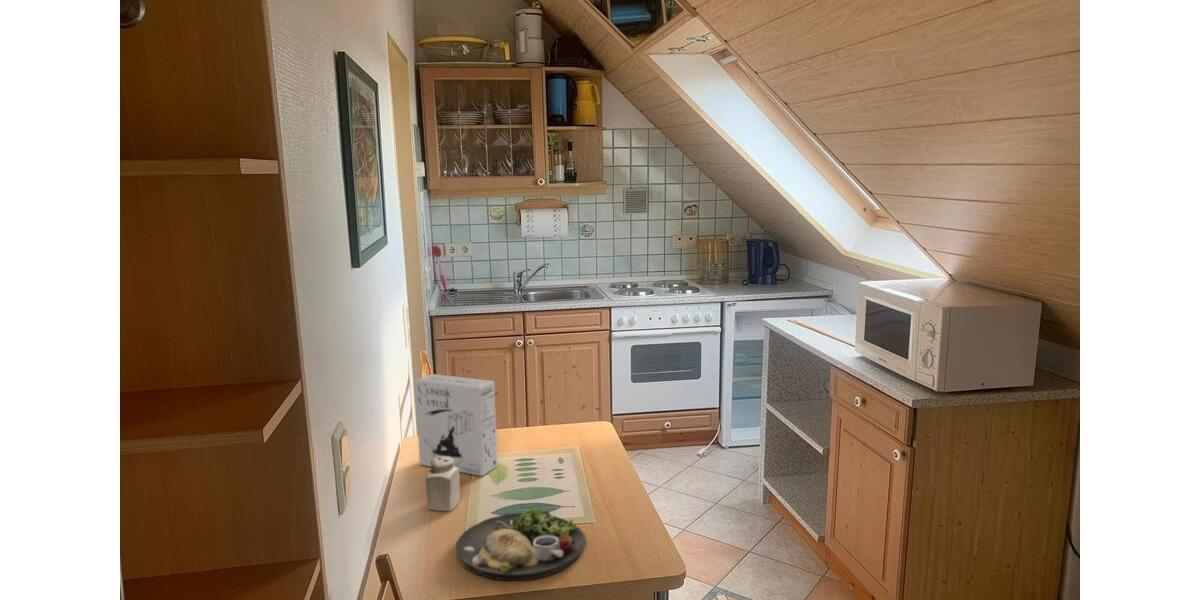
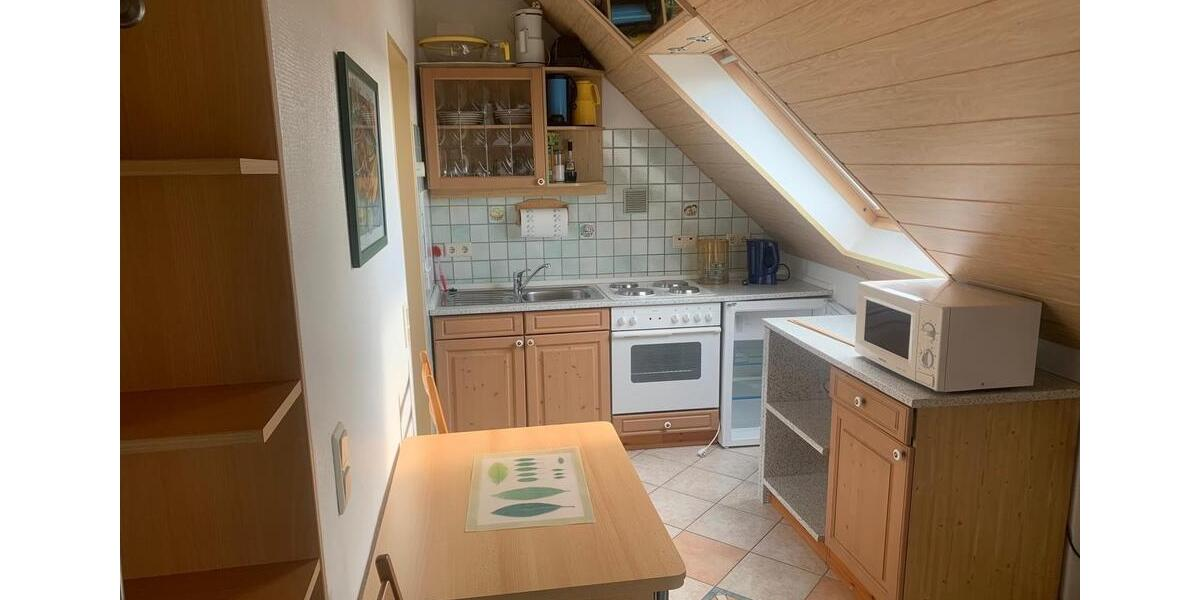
- cereal box (456, 423)
- dinner plate (521, 534)
- salt shaker (443, 482)
